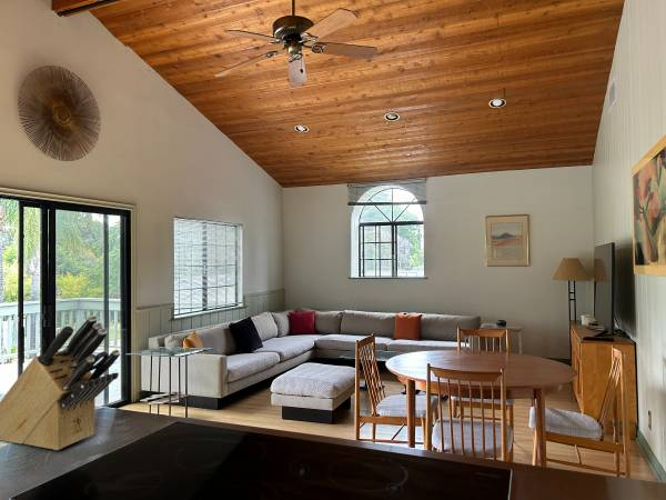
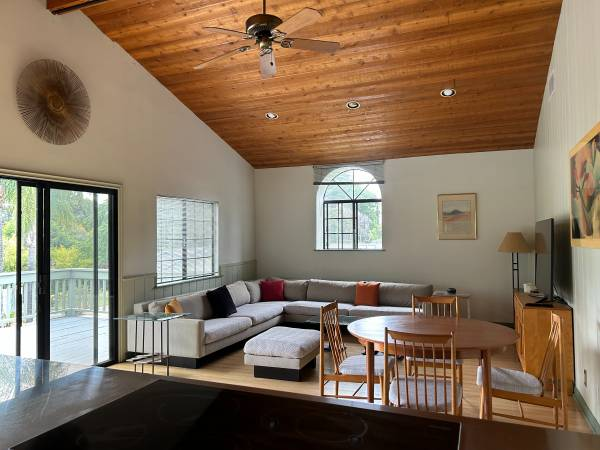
- knife block (51, 377)
